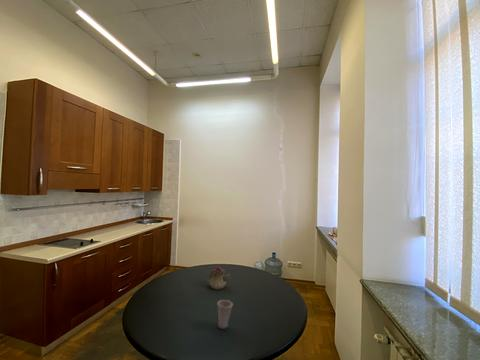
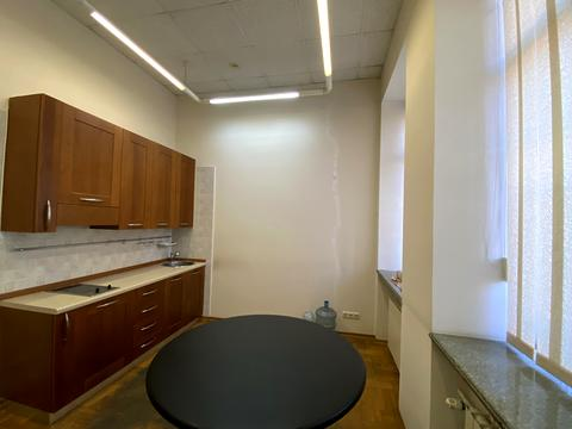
- cup (224, 314)
- teapot (216, 275)
